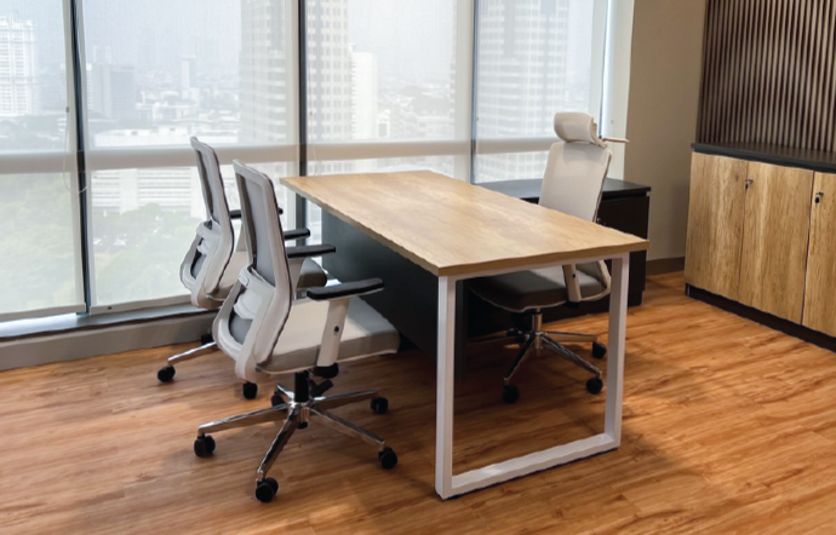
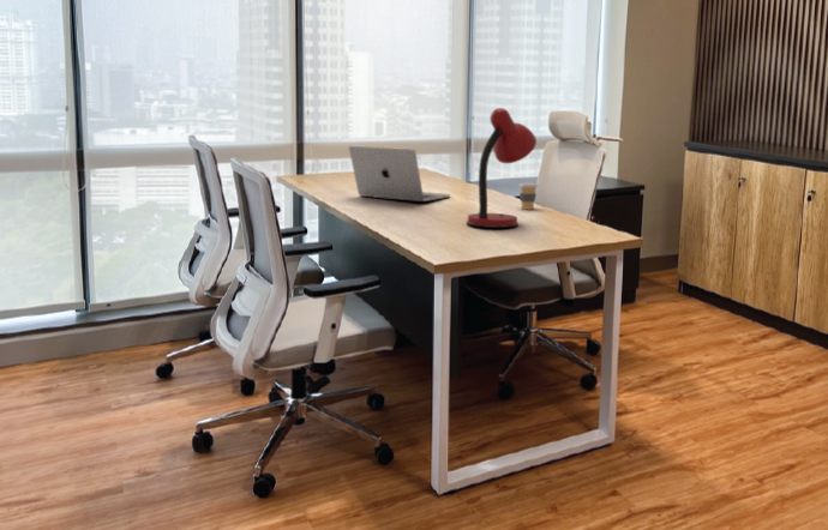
+ coffee cup (527, 195)
+ laptop (400, 171)
+ desk lamp (502, 162)
